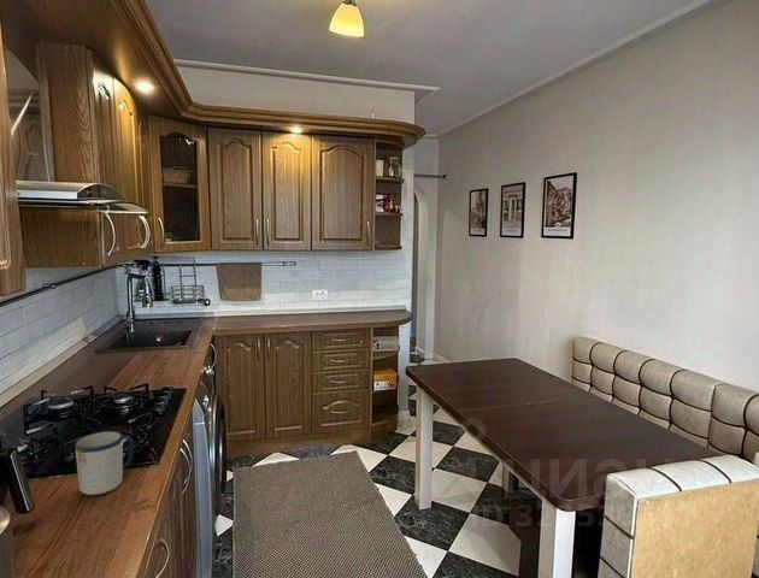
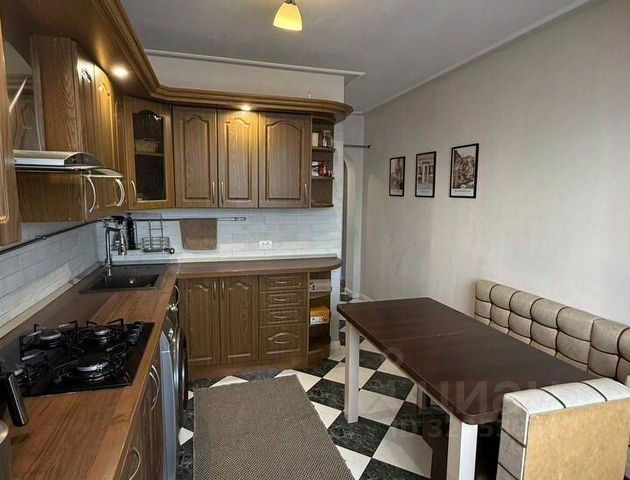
- mug (105, 460)
